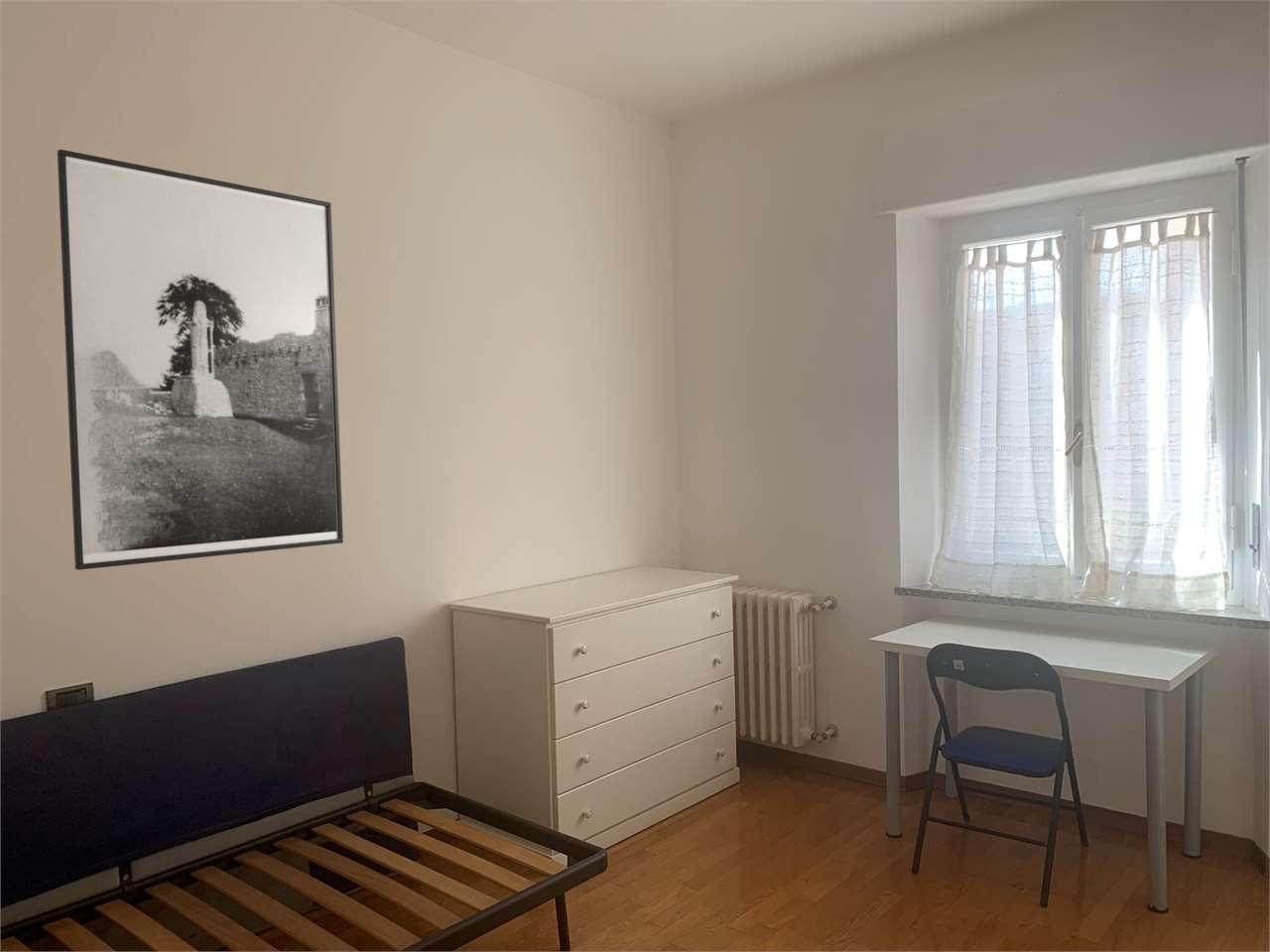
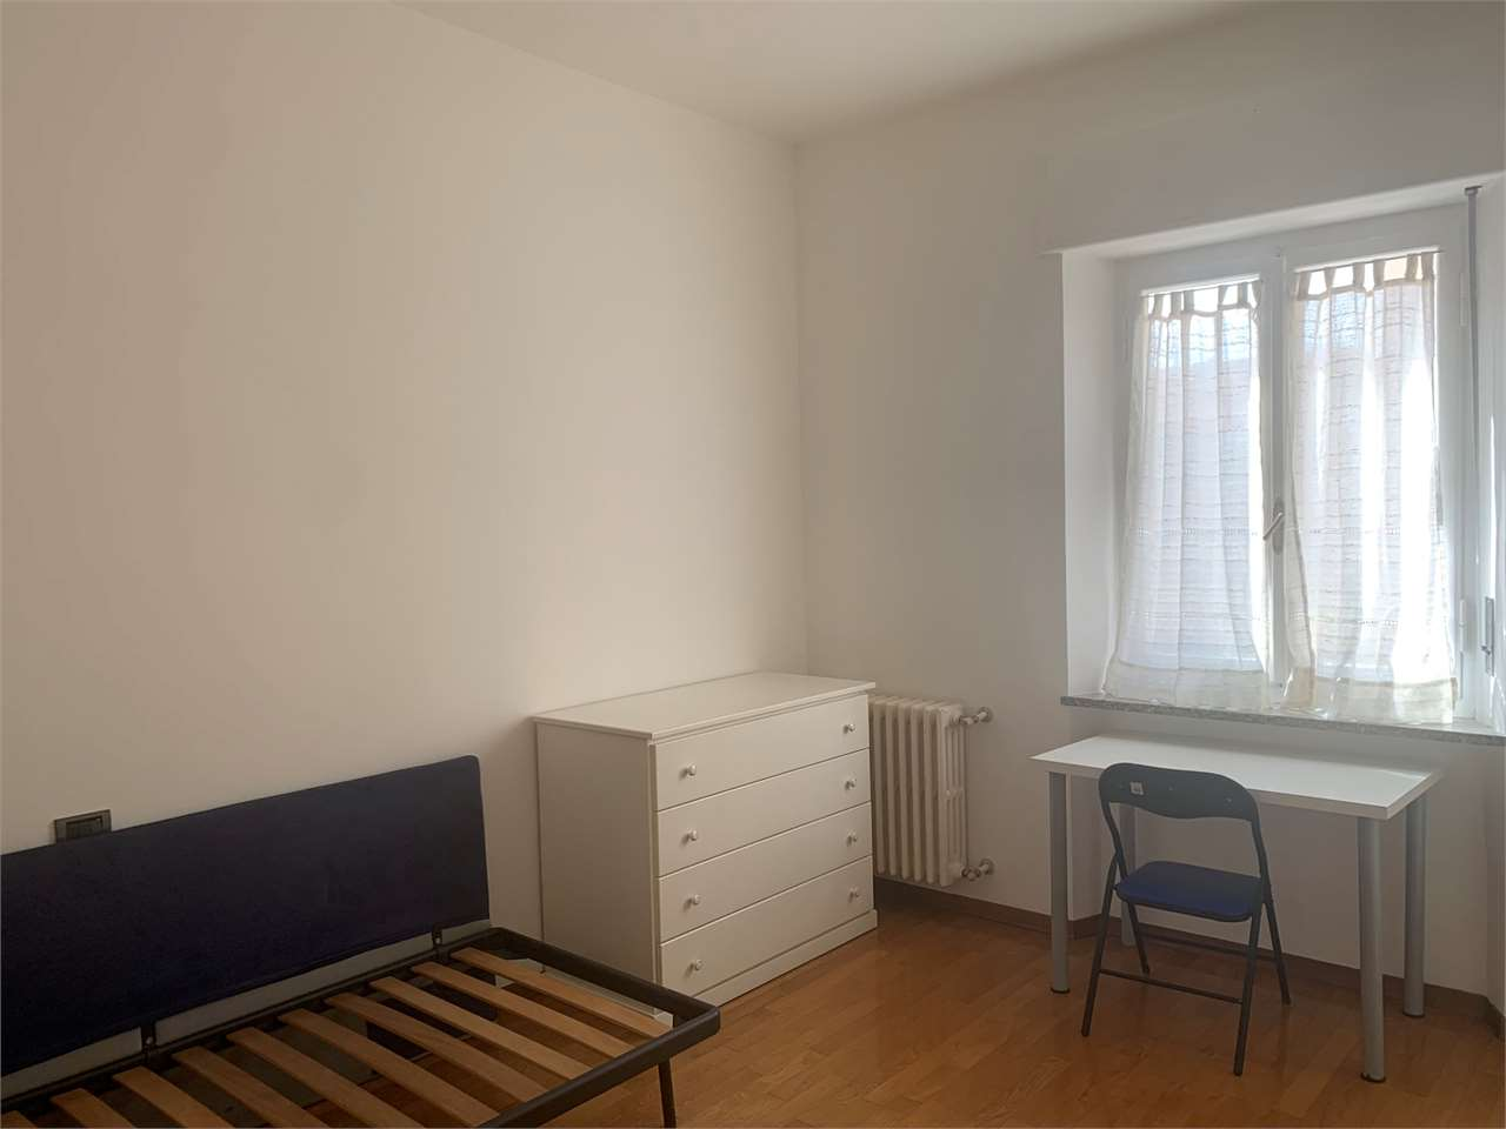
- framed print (215, 368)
